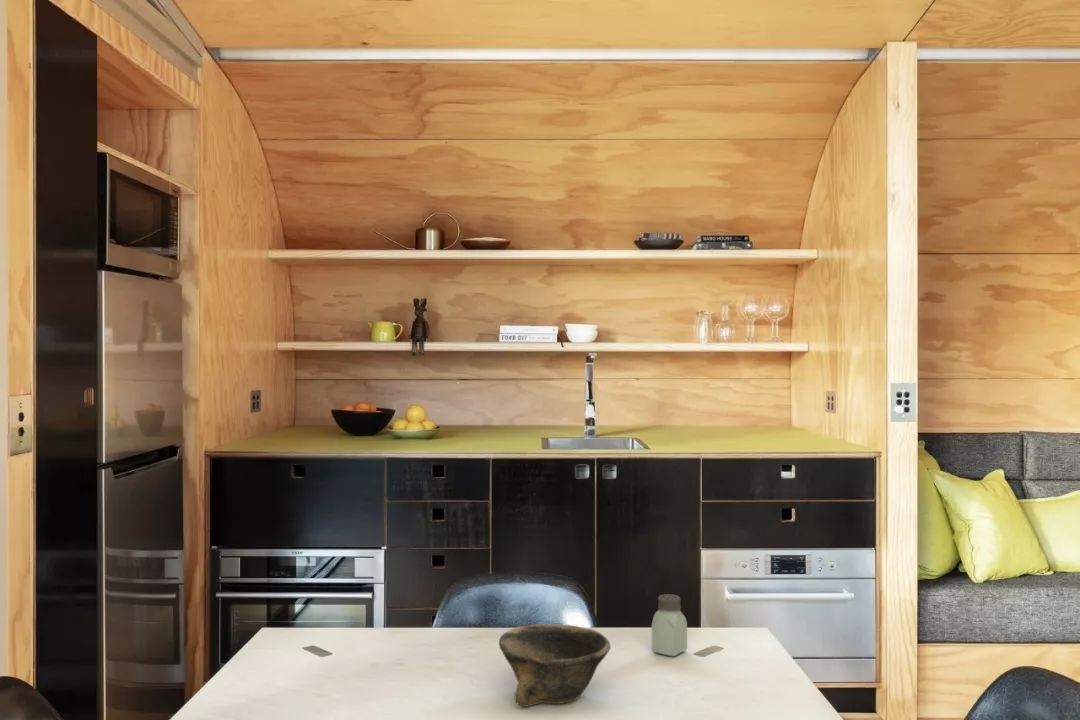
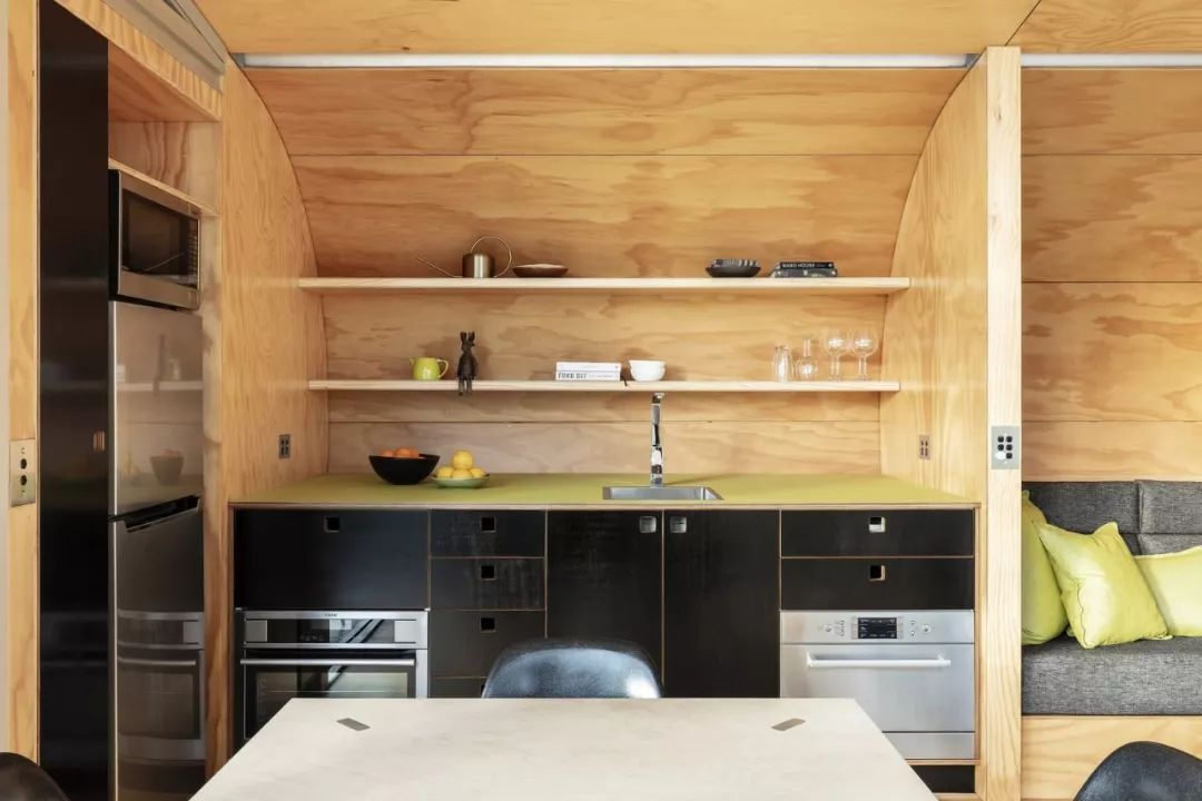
- bowl (554, 666)
- saltshaker (669, 624)
